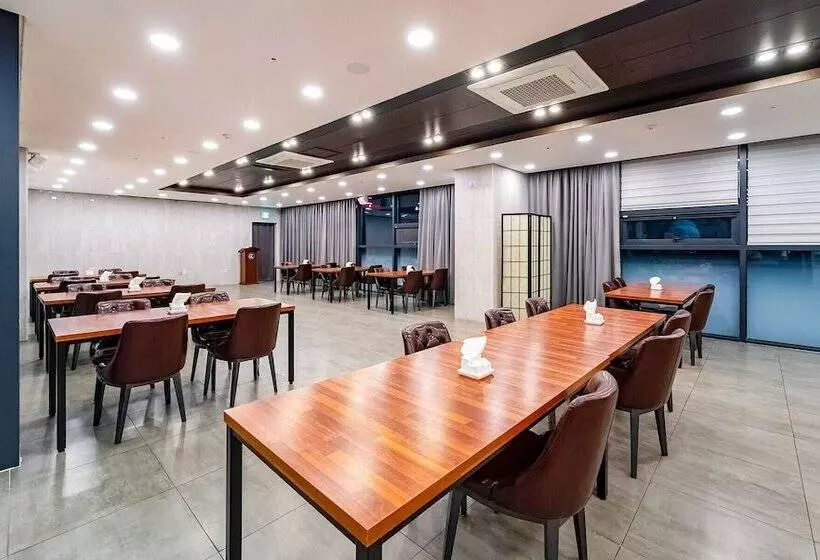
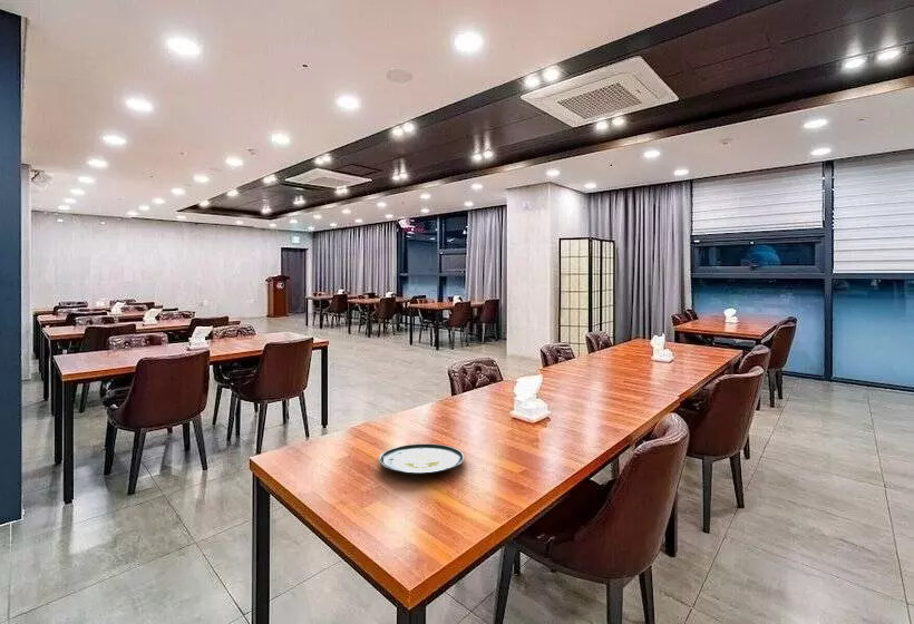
+ plate (421, 459)
